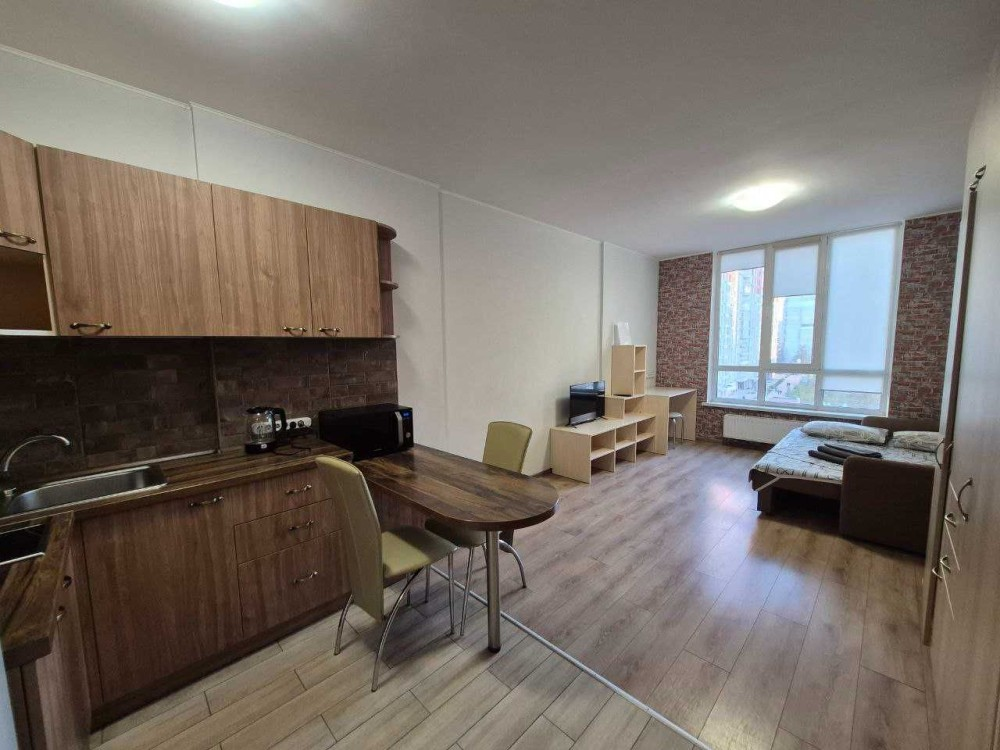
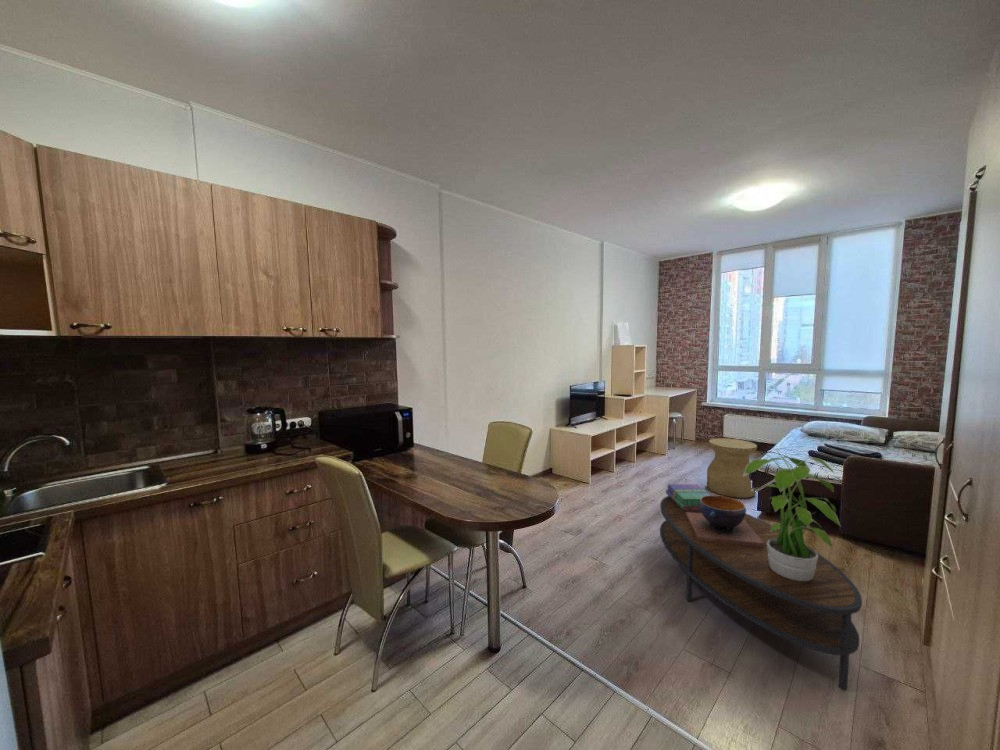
+ coffee table (736, 566)
+ side table (732, 467)
+ decorative bowl (721, 515)
+ potted plant (786, 514)
+ books (690, 496)
